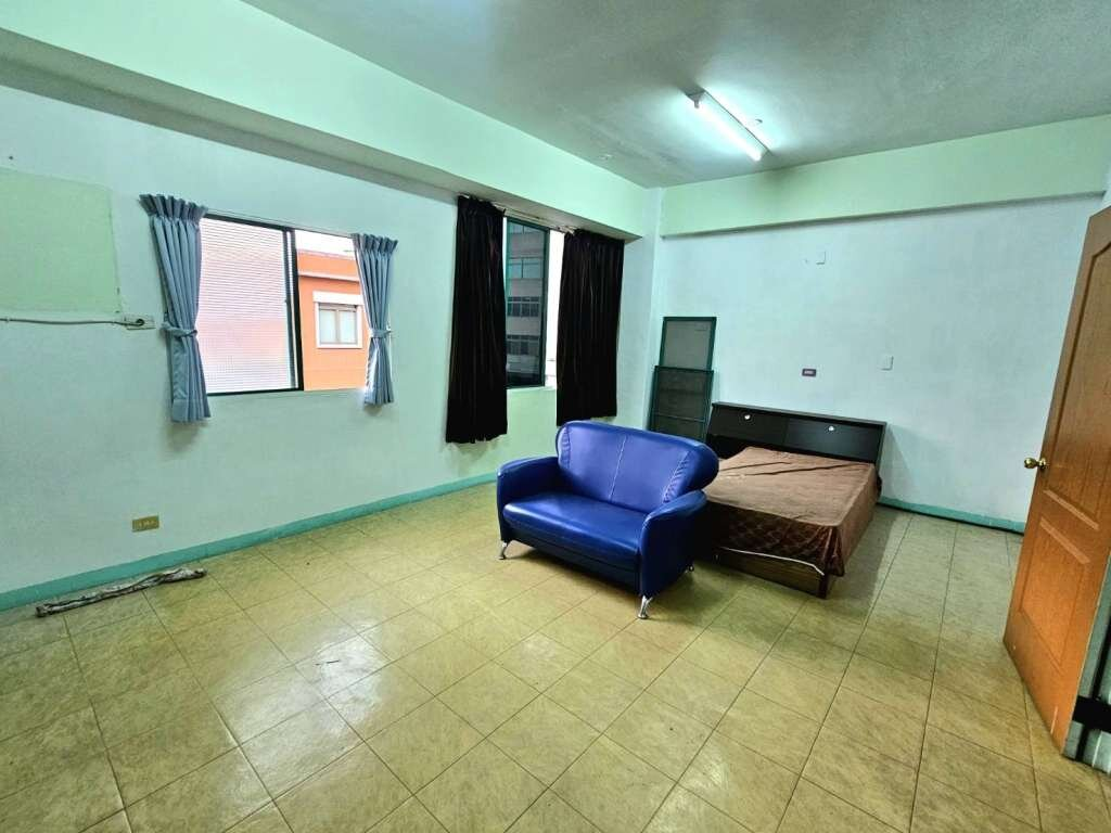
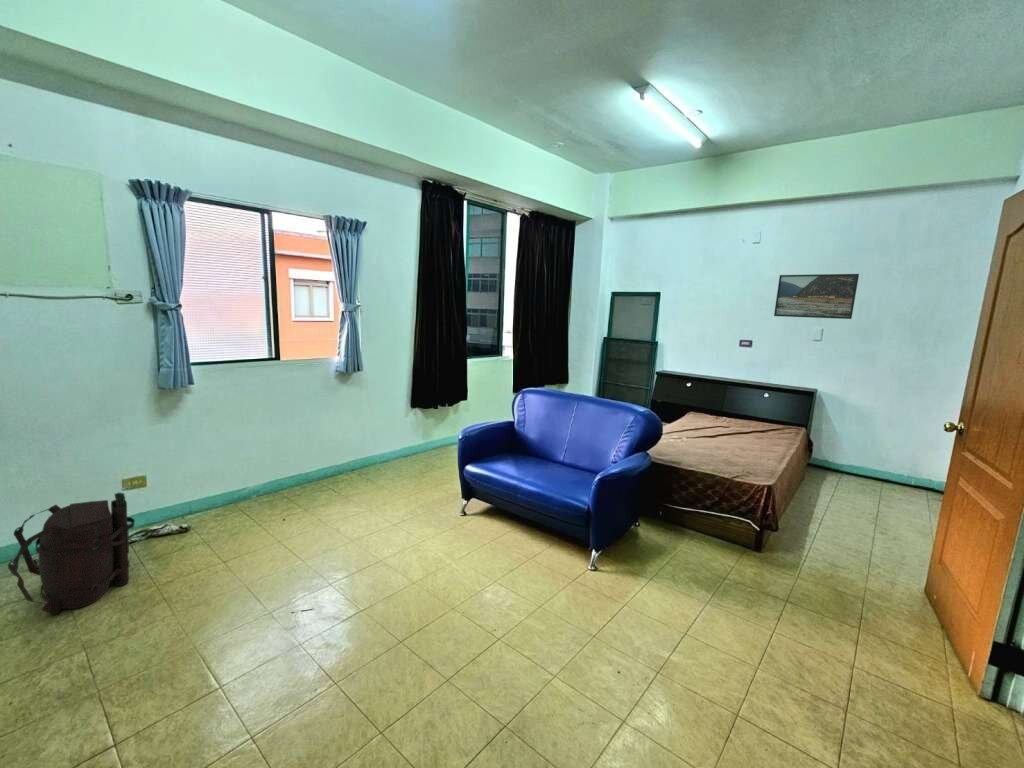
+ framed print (814, 296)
+ backpack (78, 548)
